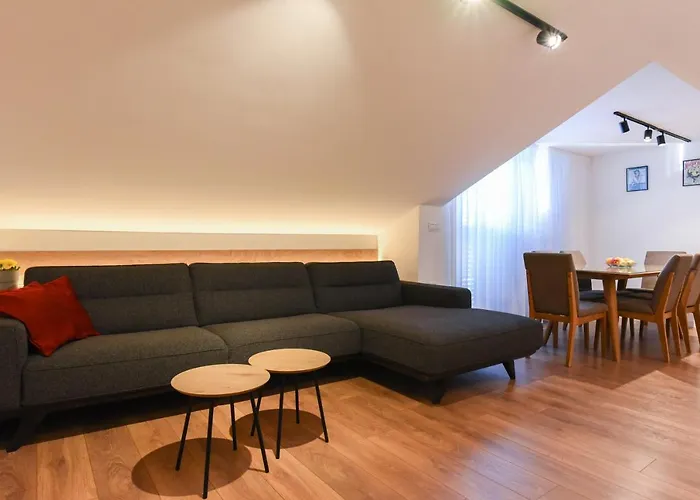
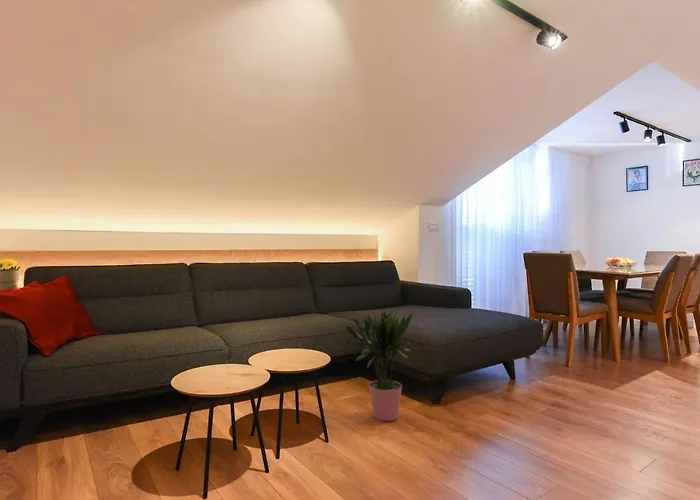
+ potted plant (374, 364)
